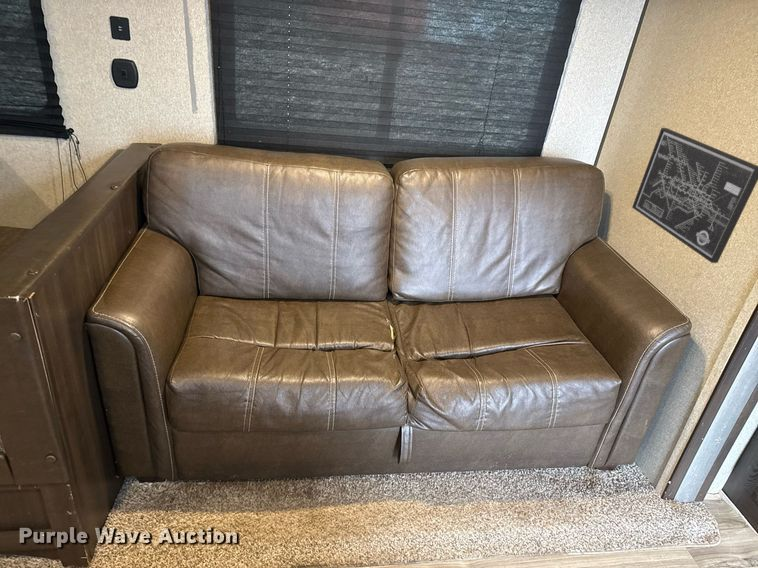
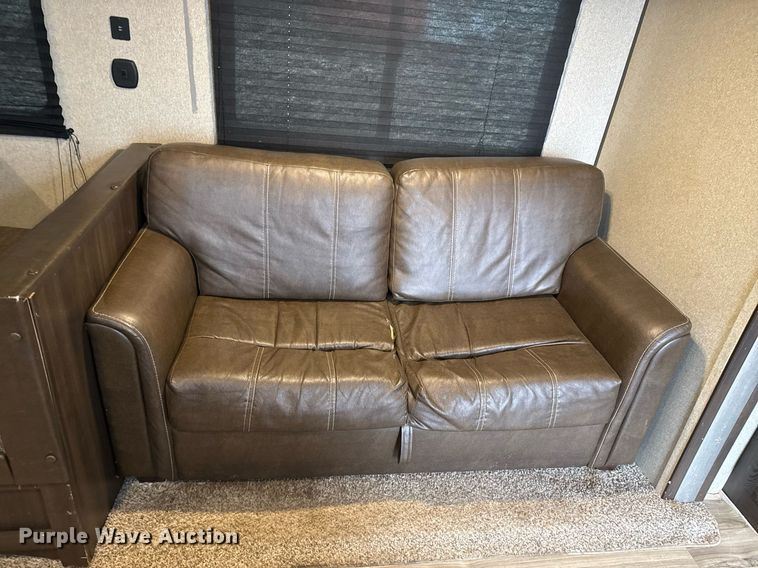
- wall art (687, 190)
